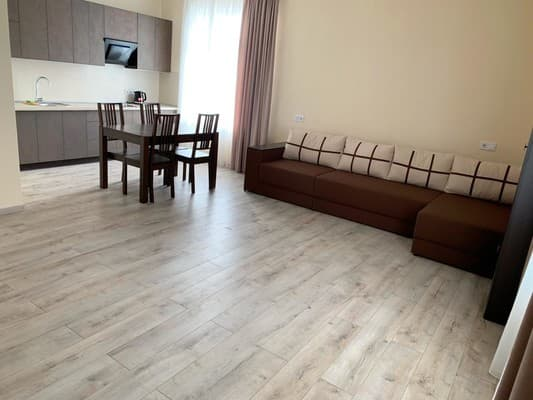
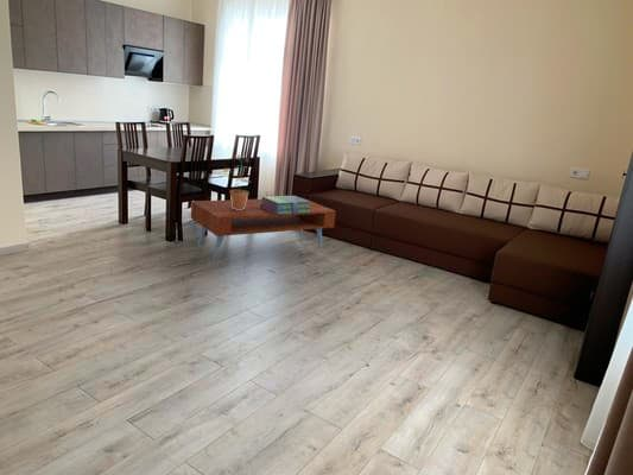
+ coffee table (262, 230)
+ potted plant (236, 180)
+ stack of books (285, 203)
